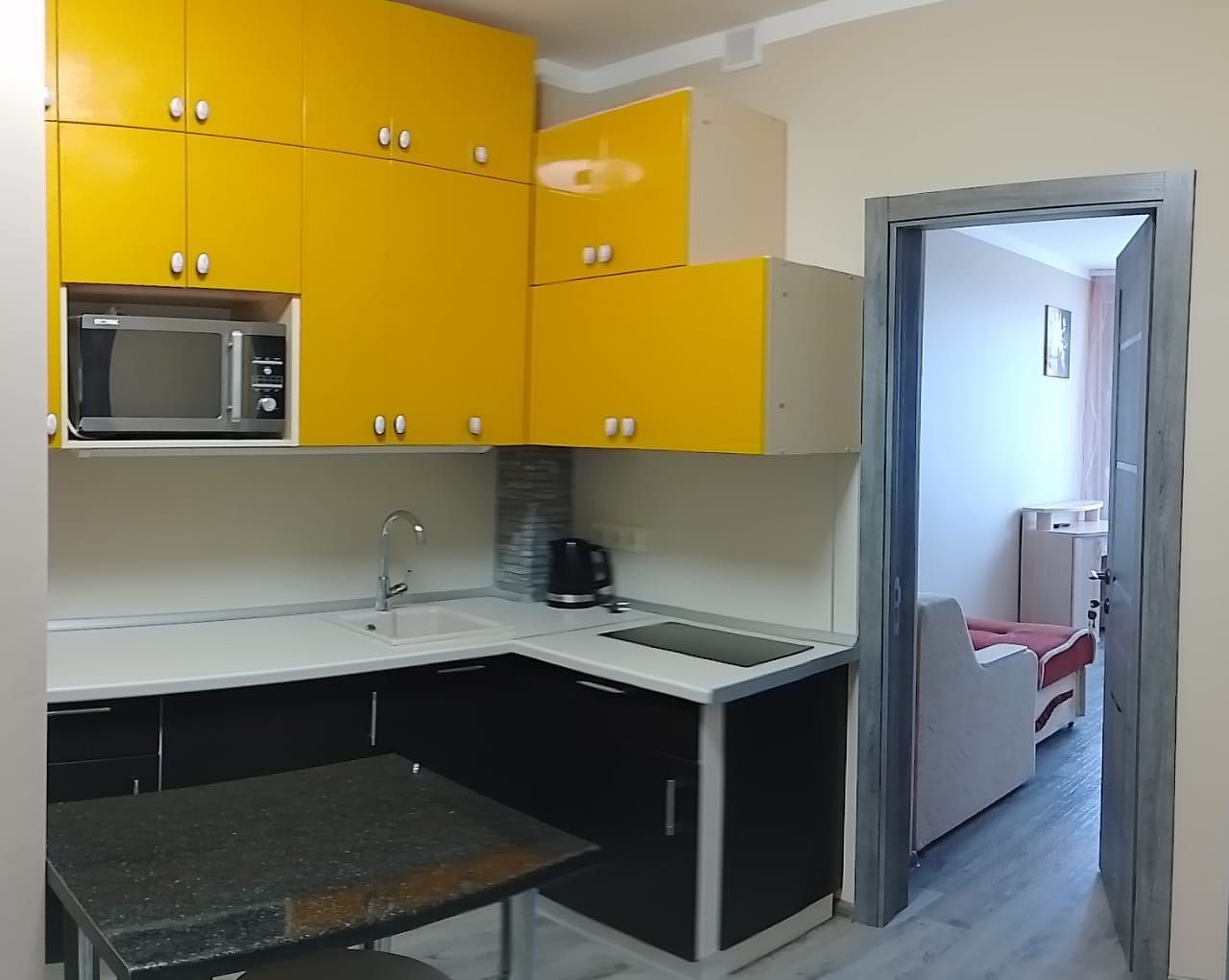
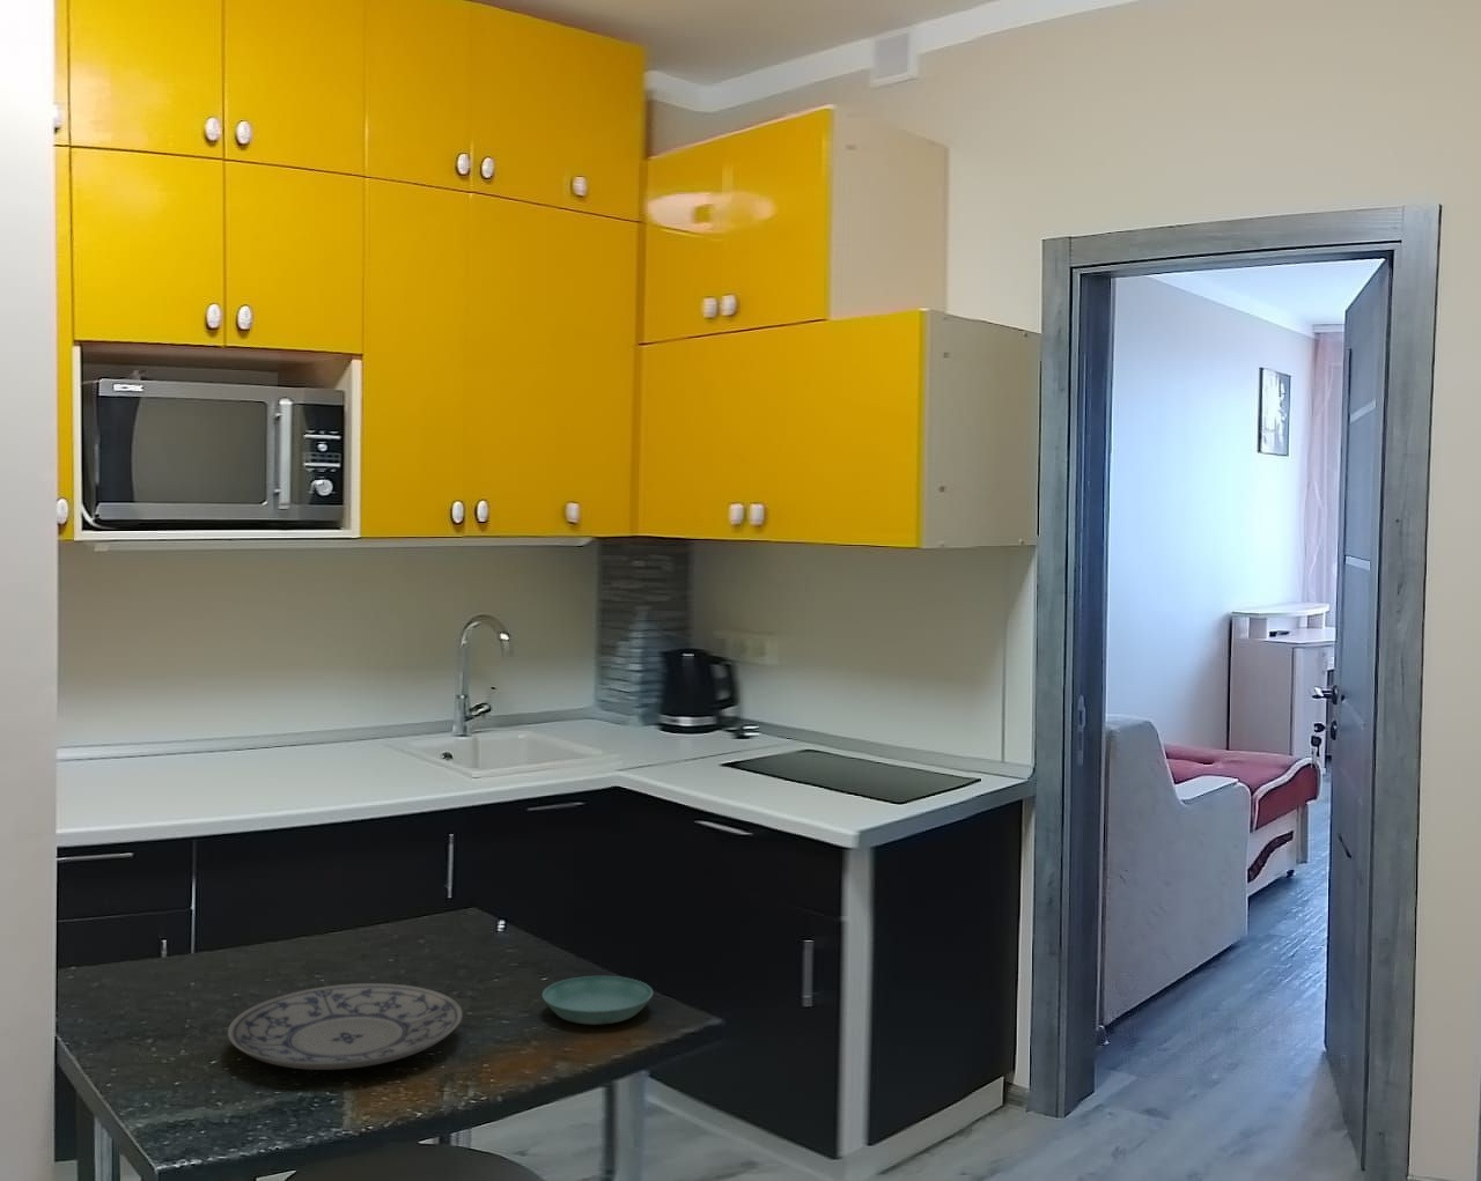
+ plate (347, 1030)
+ saucer (596, 1001)
